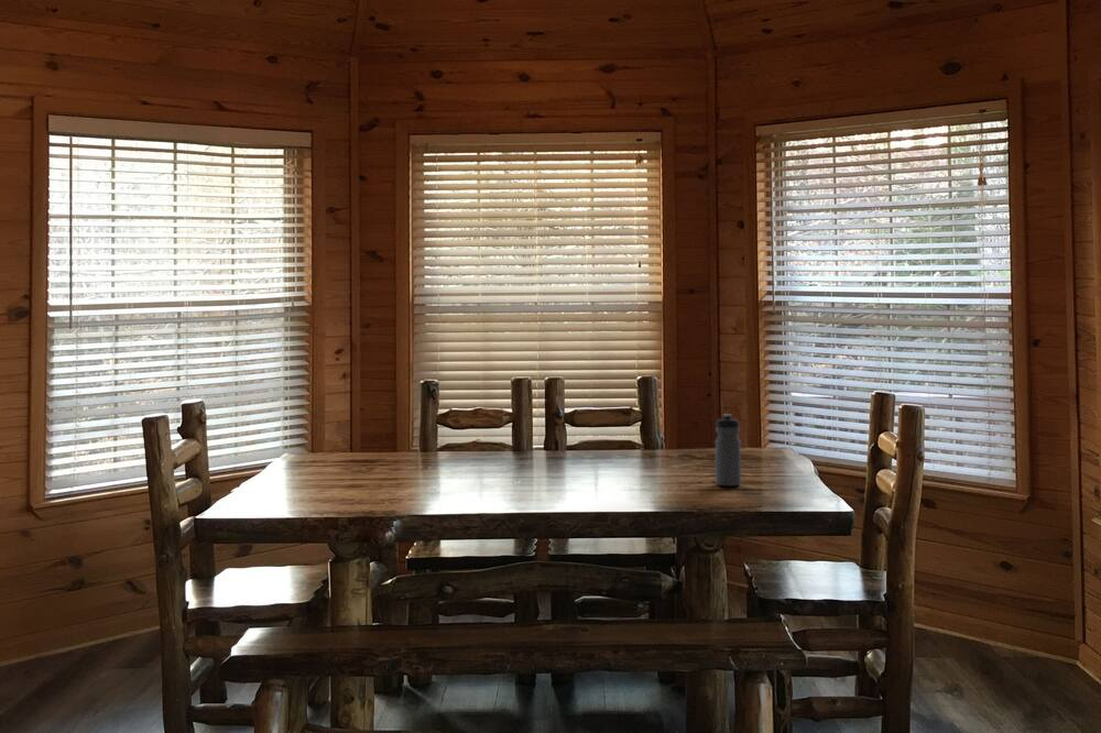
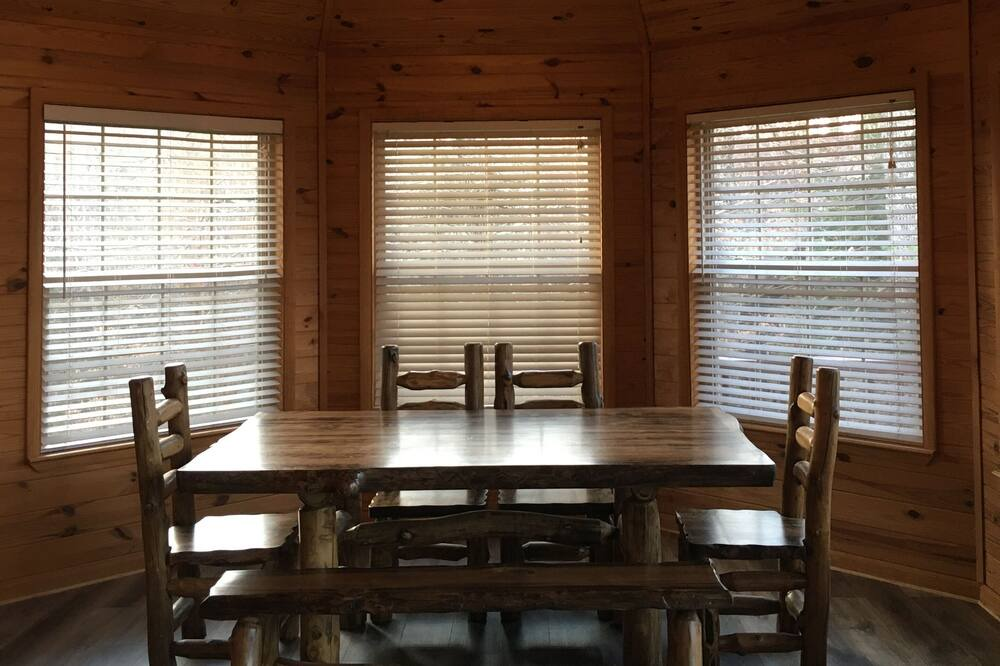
- water bottle (728, 449)
